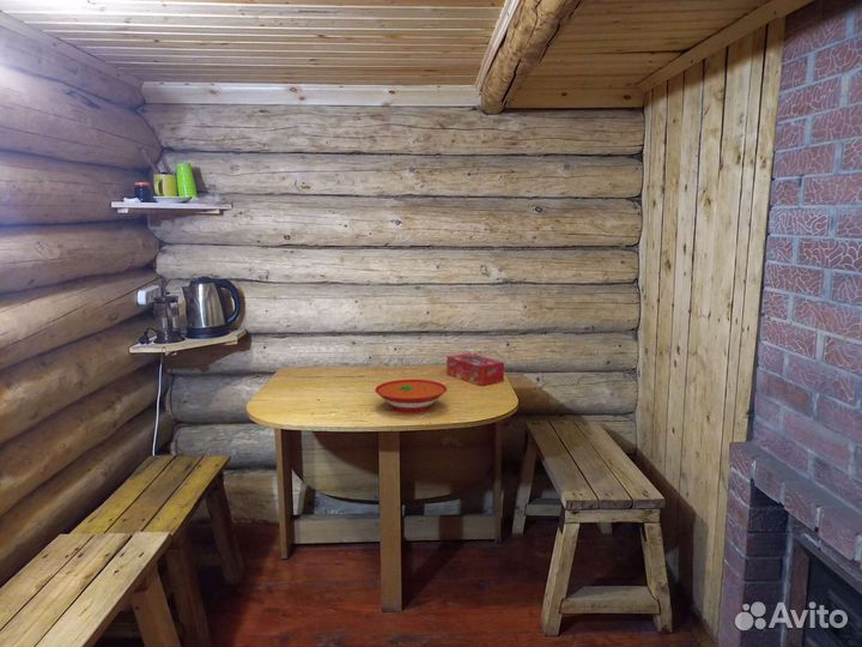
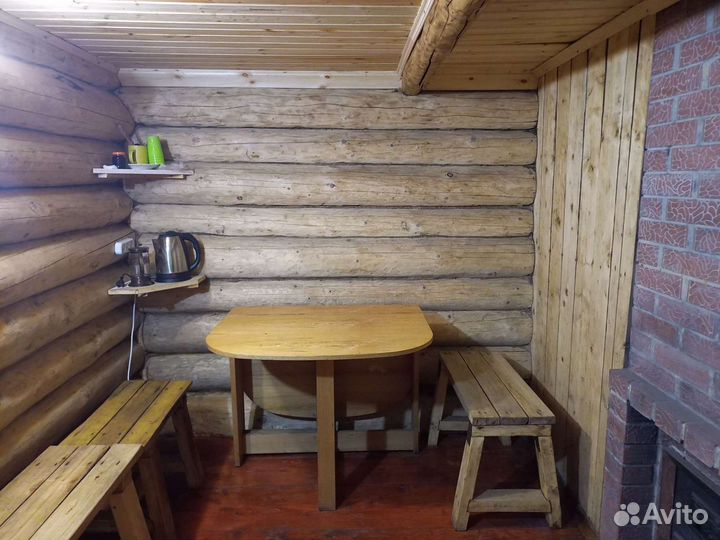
- bowl (411, 398)
- tissue box (474, 368)
